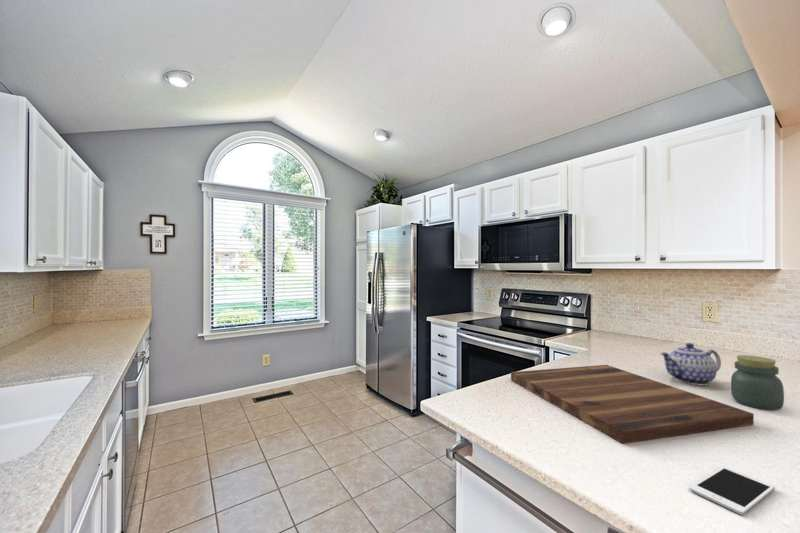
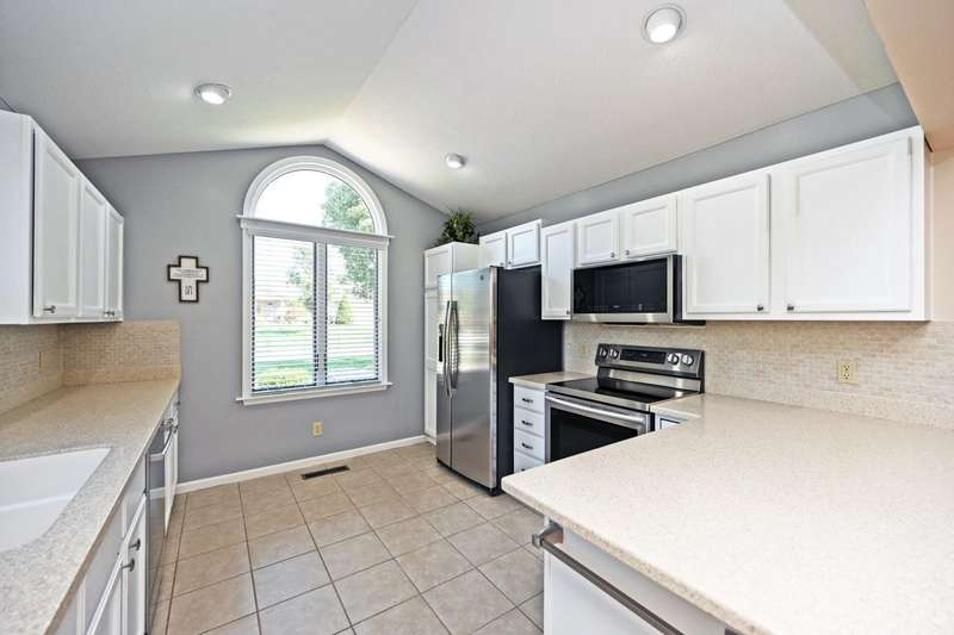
- cell phone (732, 488)
- cutting board (612, 393)
- jar (756, 381)
- teapot (690, 362)
